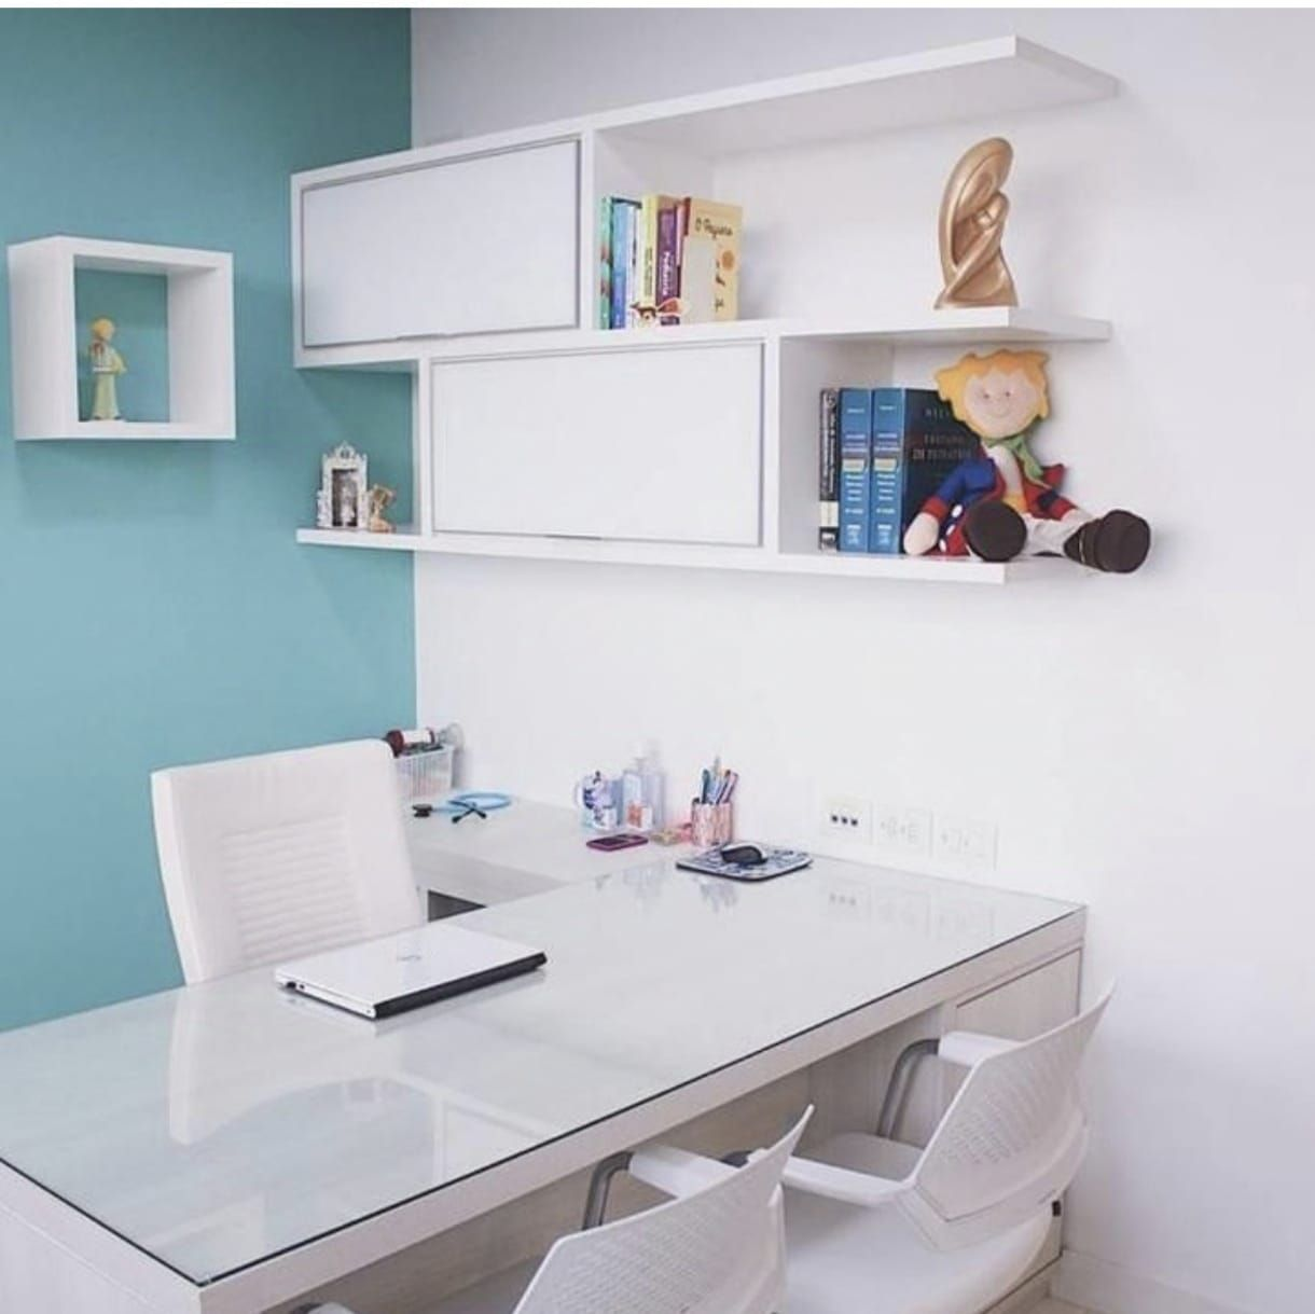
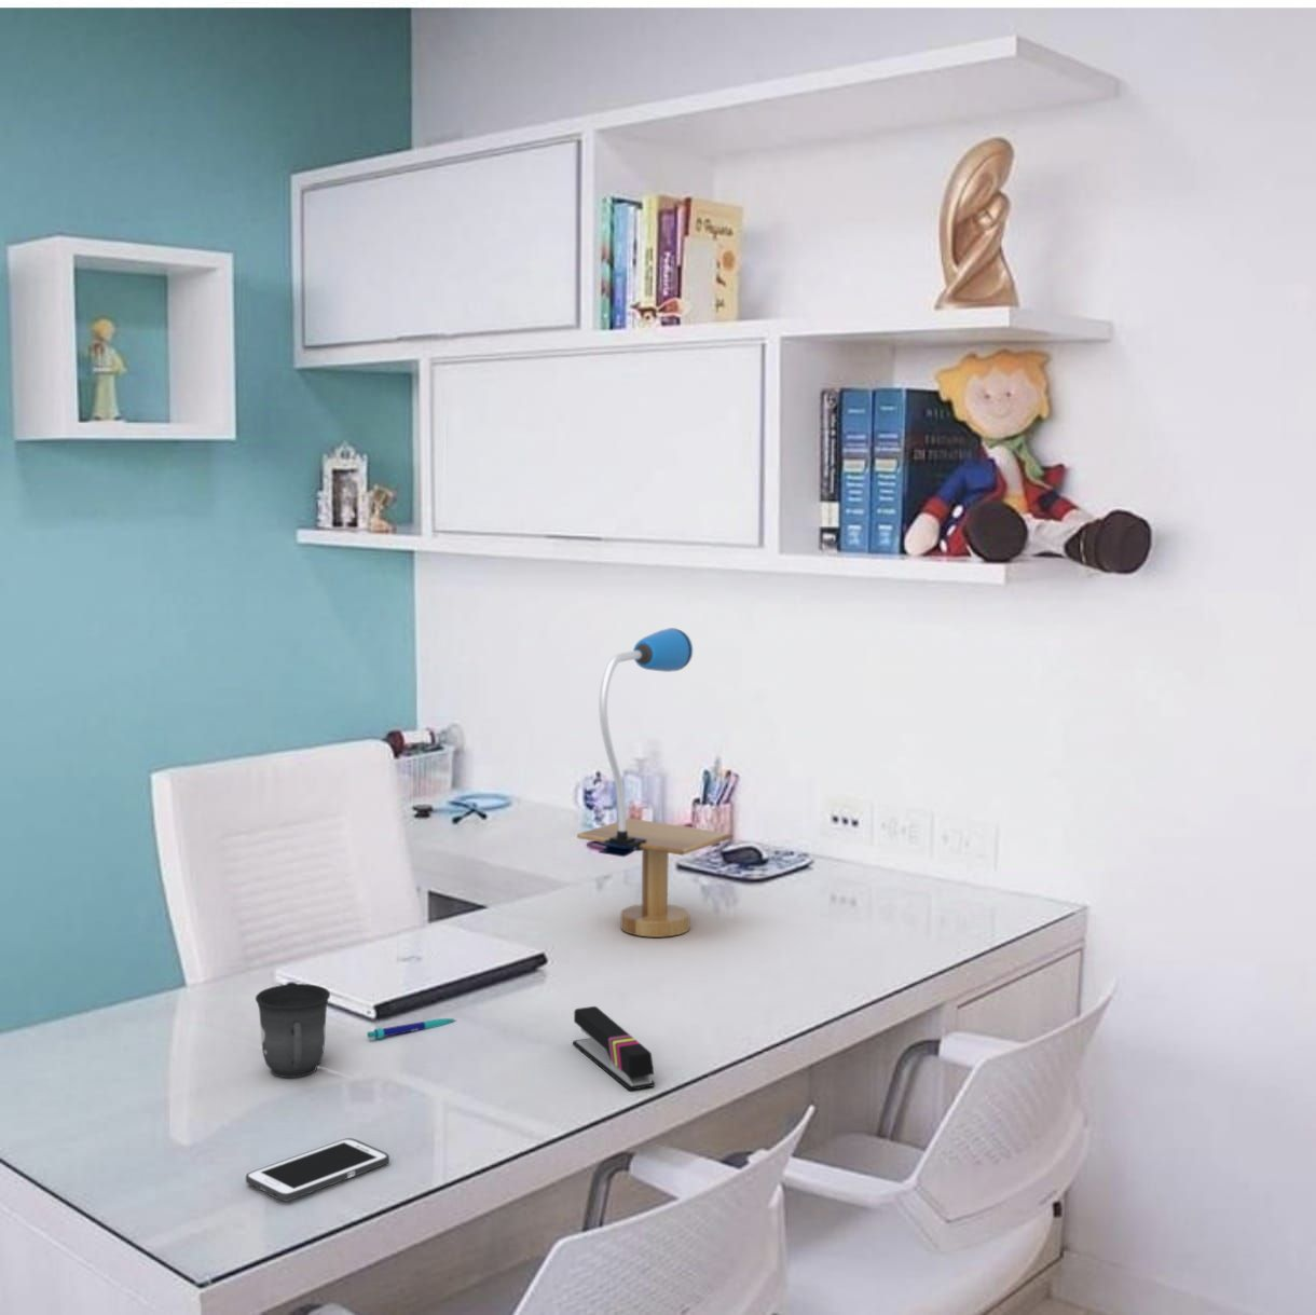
+ desk lamp (622, 785)
+ pen (413, 1026)
+ stapler (612, 1045)
+ cell phone (318, 1168)
+ mug (295, 1037)
